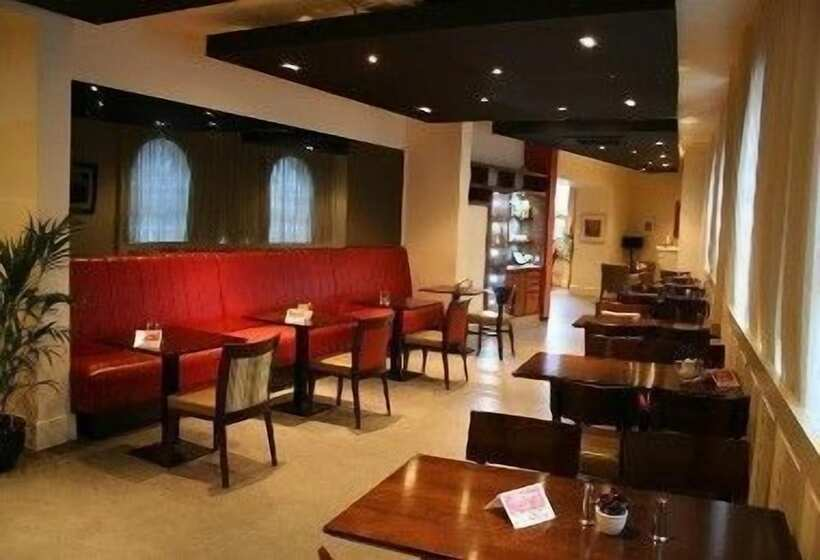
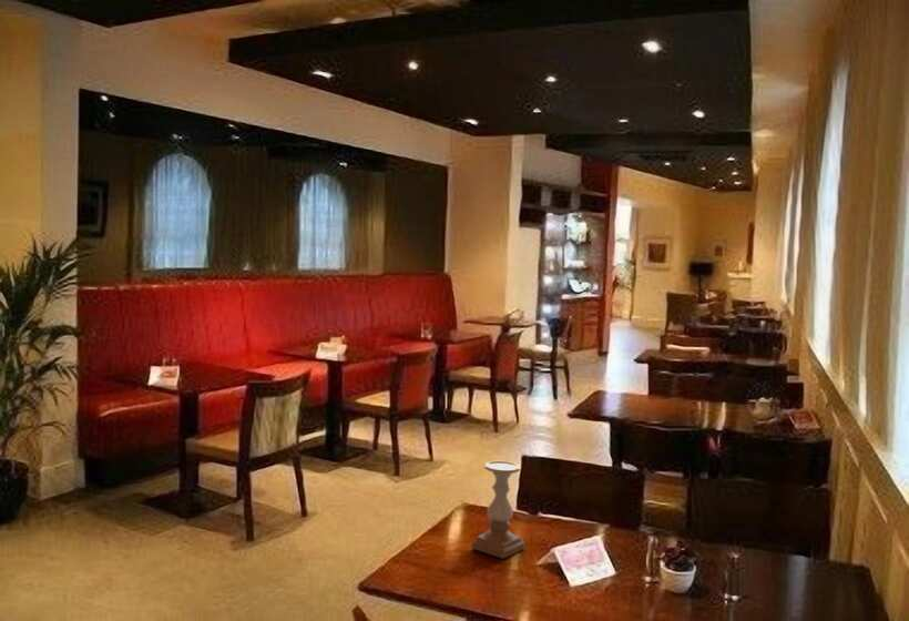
+ candle holder (500, 507)
